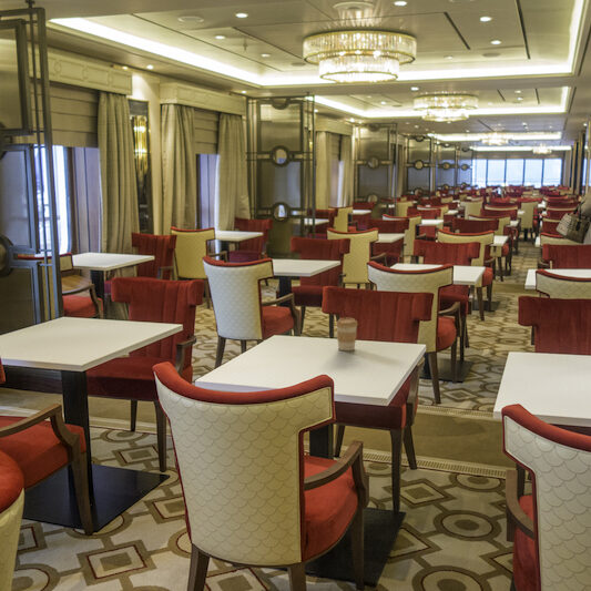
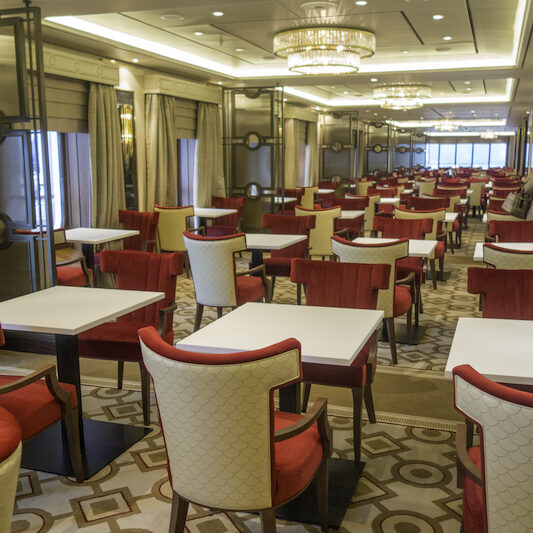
- coffee cup (346, 334)
